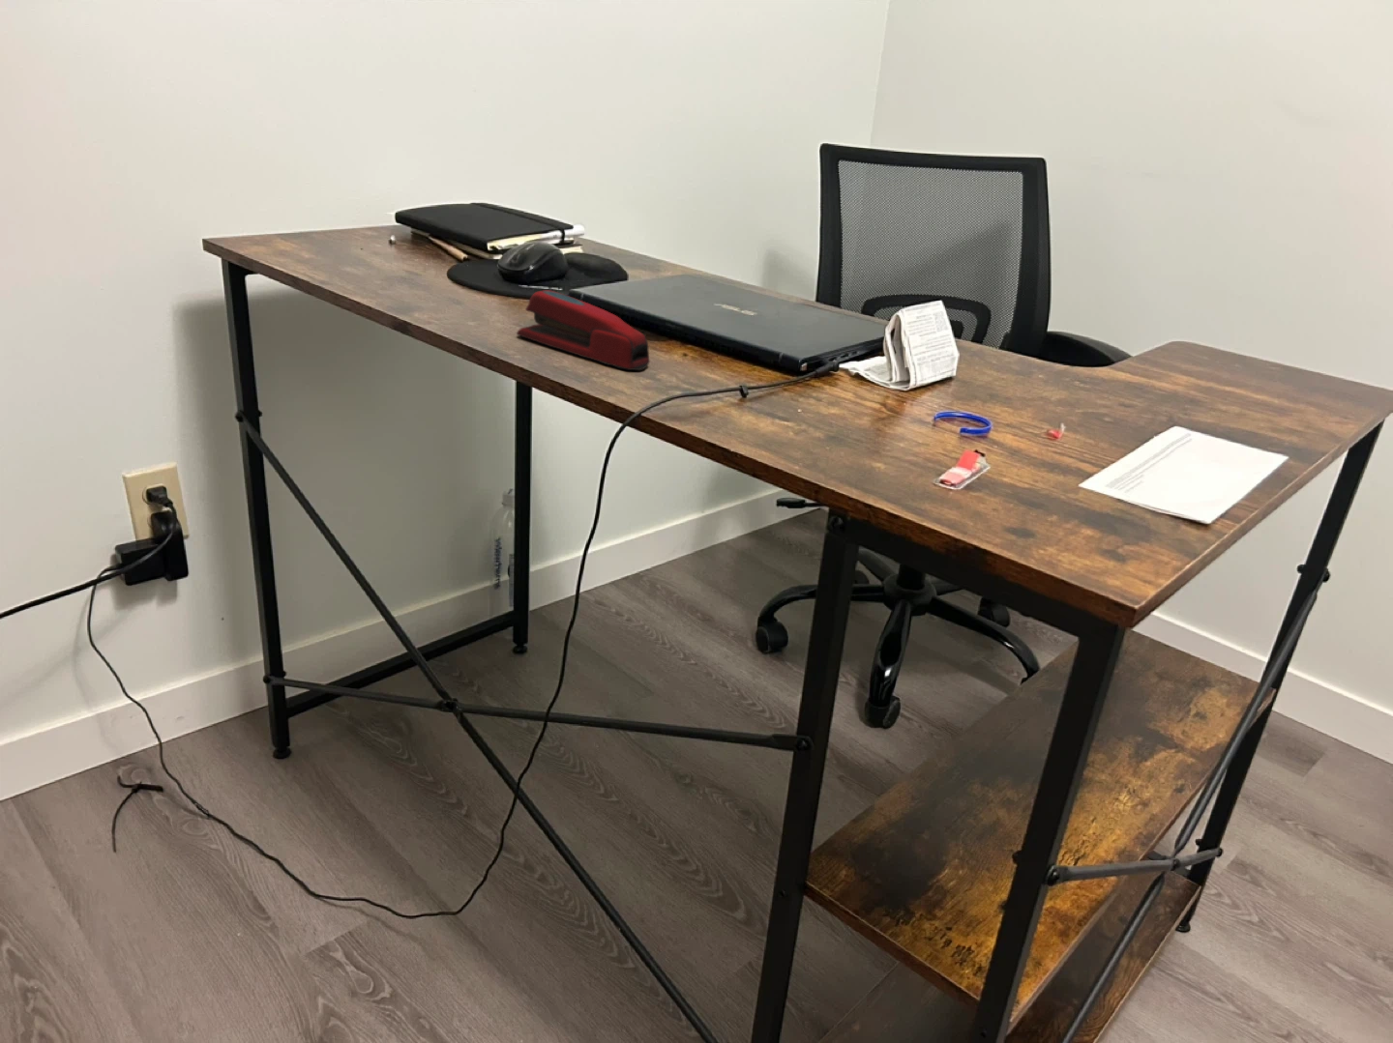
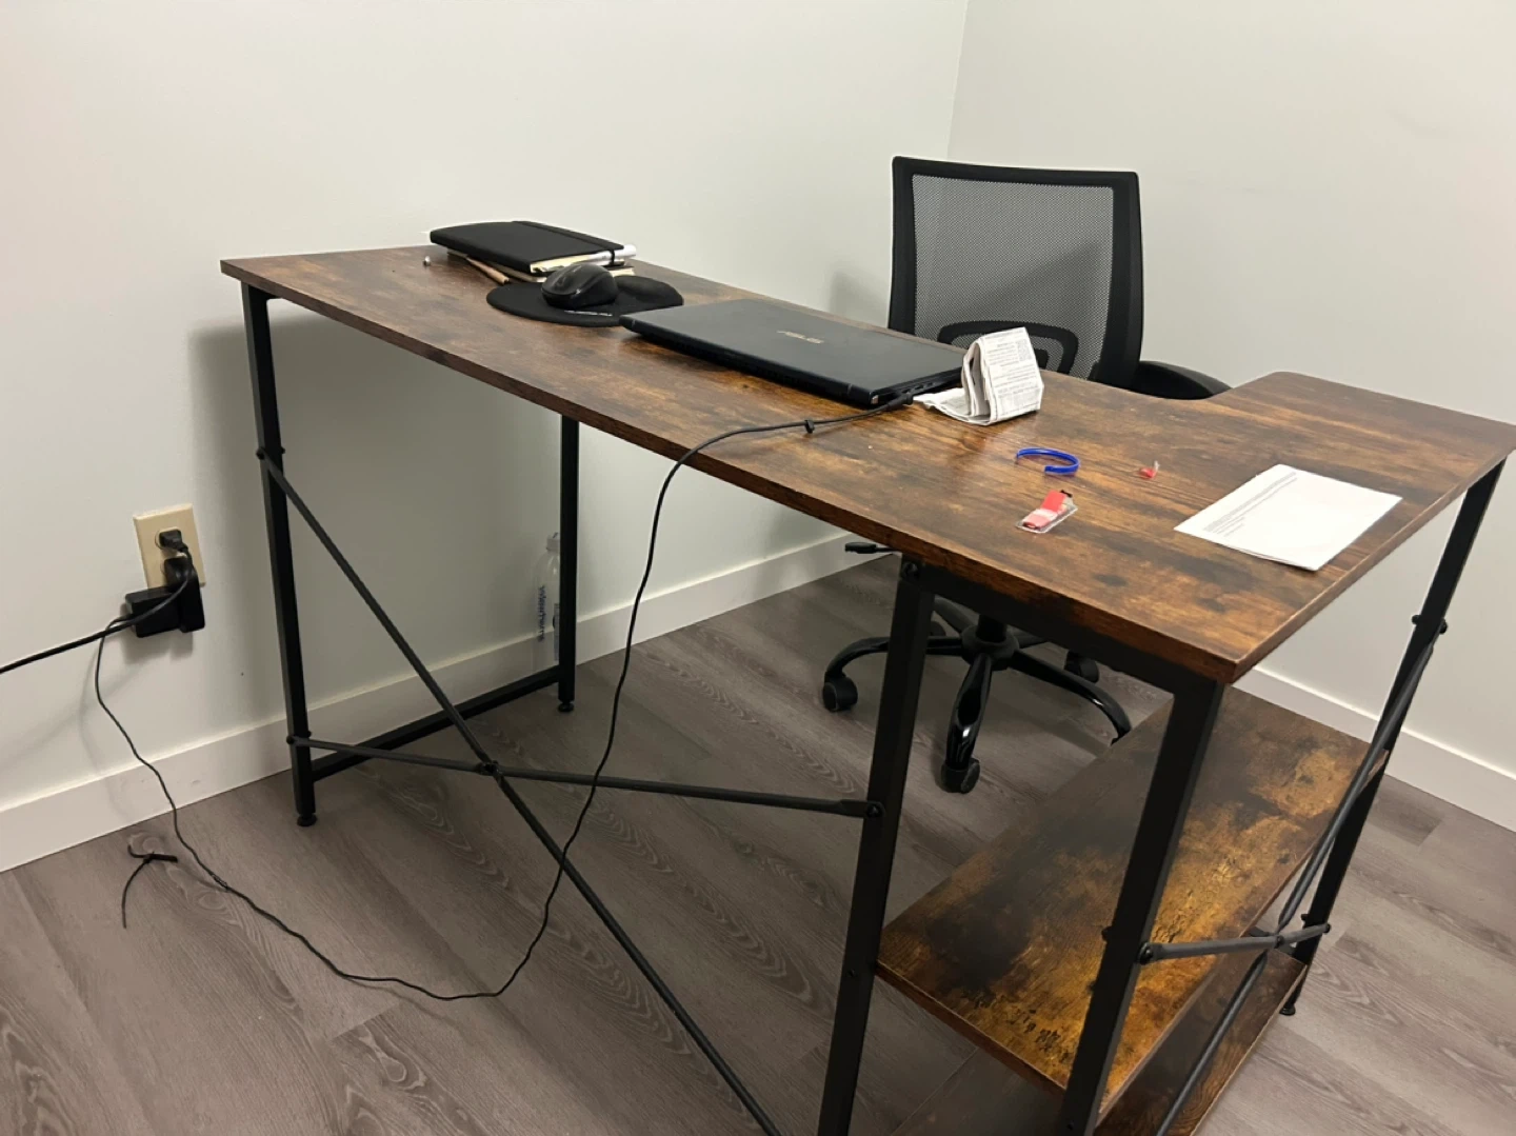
- stapler (583, 325)
